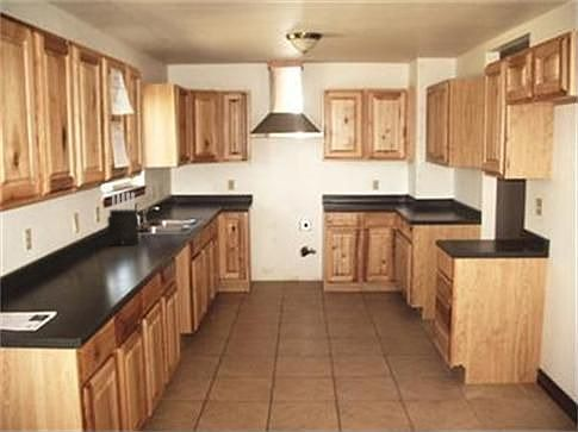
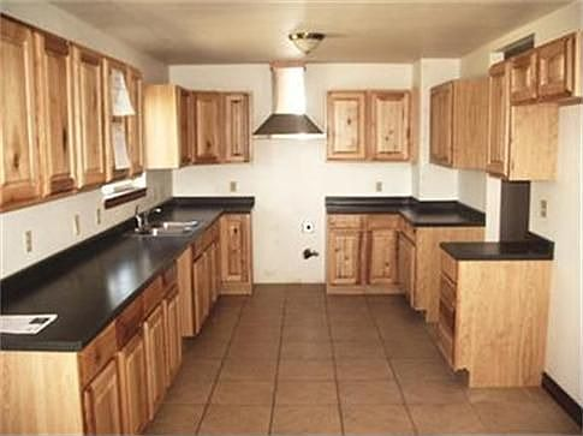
- knife block (122, 218)
